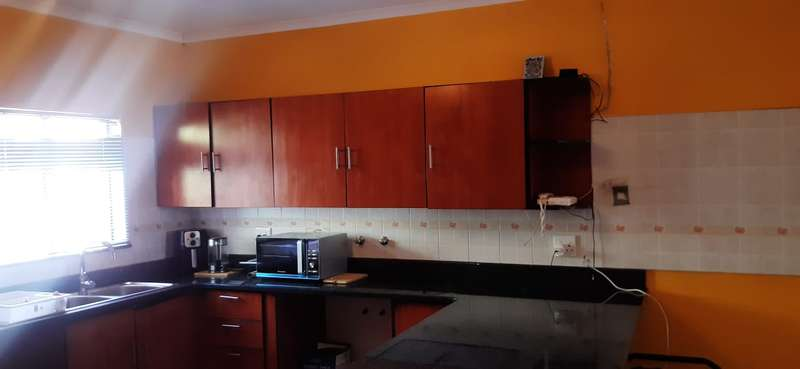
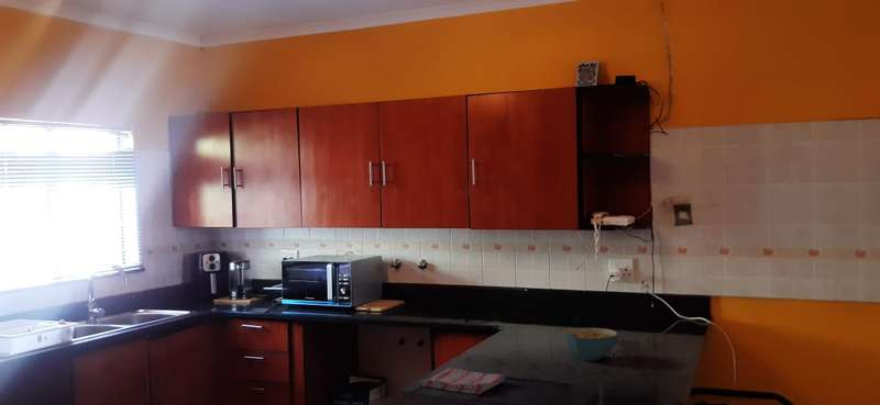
+ dish towel (463, 379)
+ cereal bowl (591, 346)
